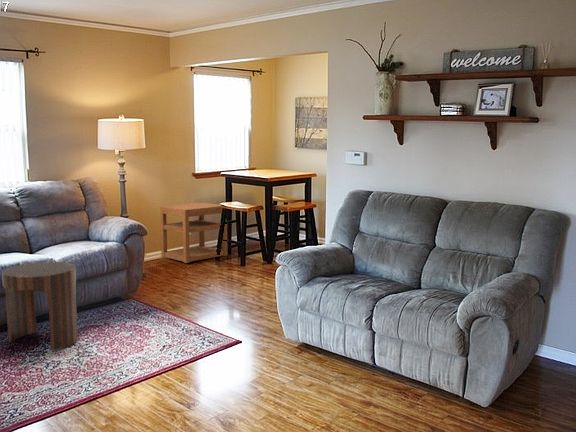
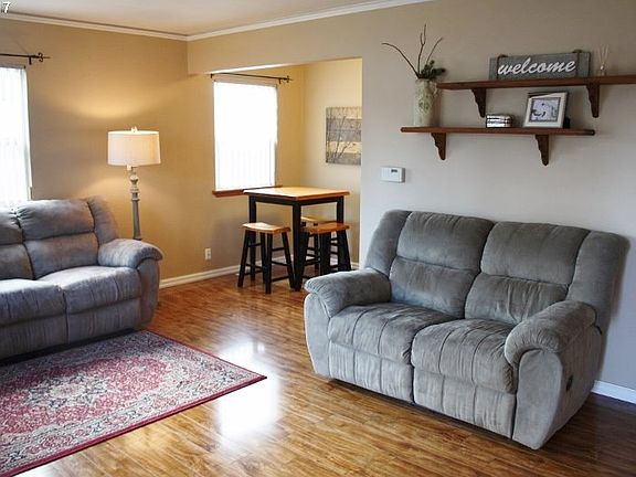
- nightstand (194, 231)
- side table (34, 305)
